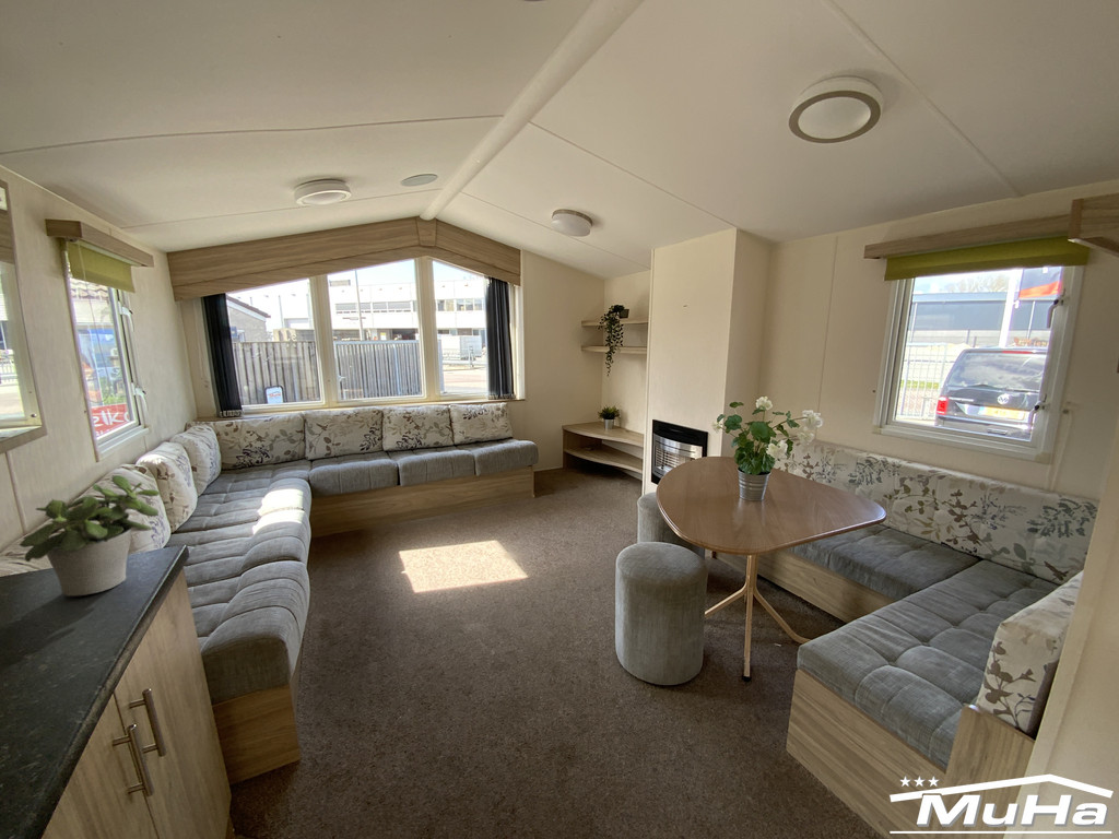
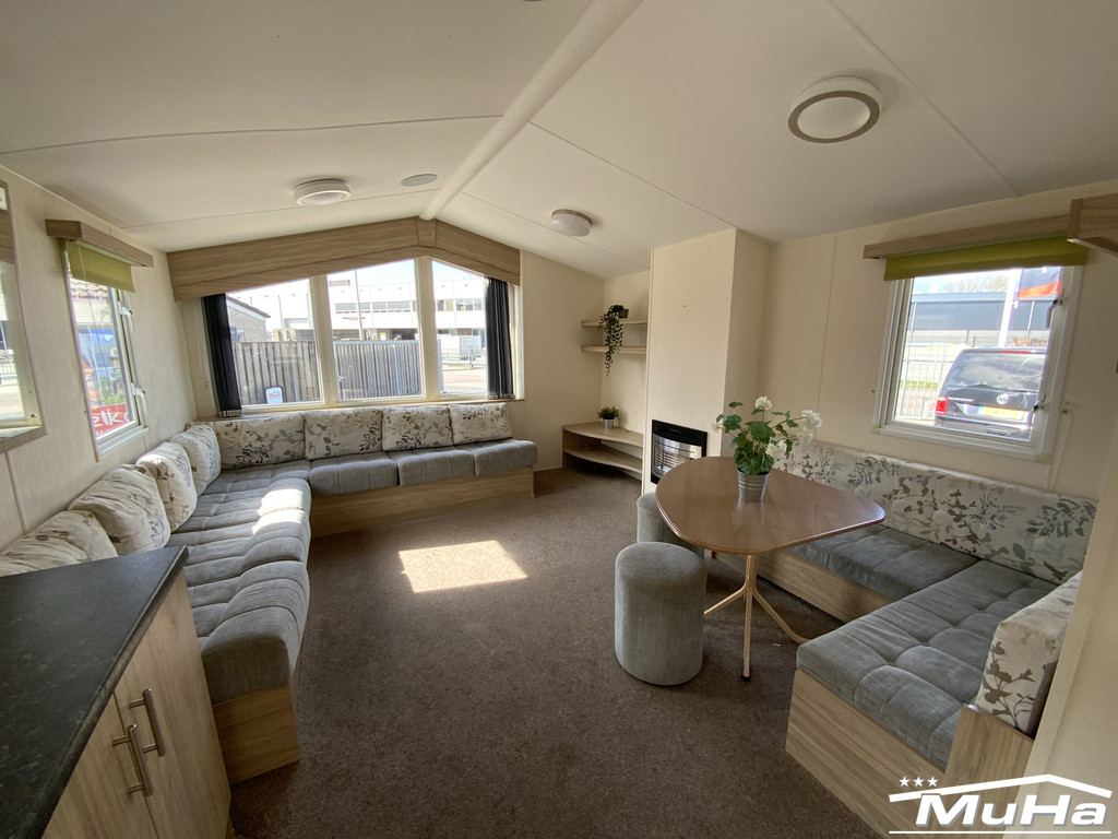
- potted plant (101, 536)
